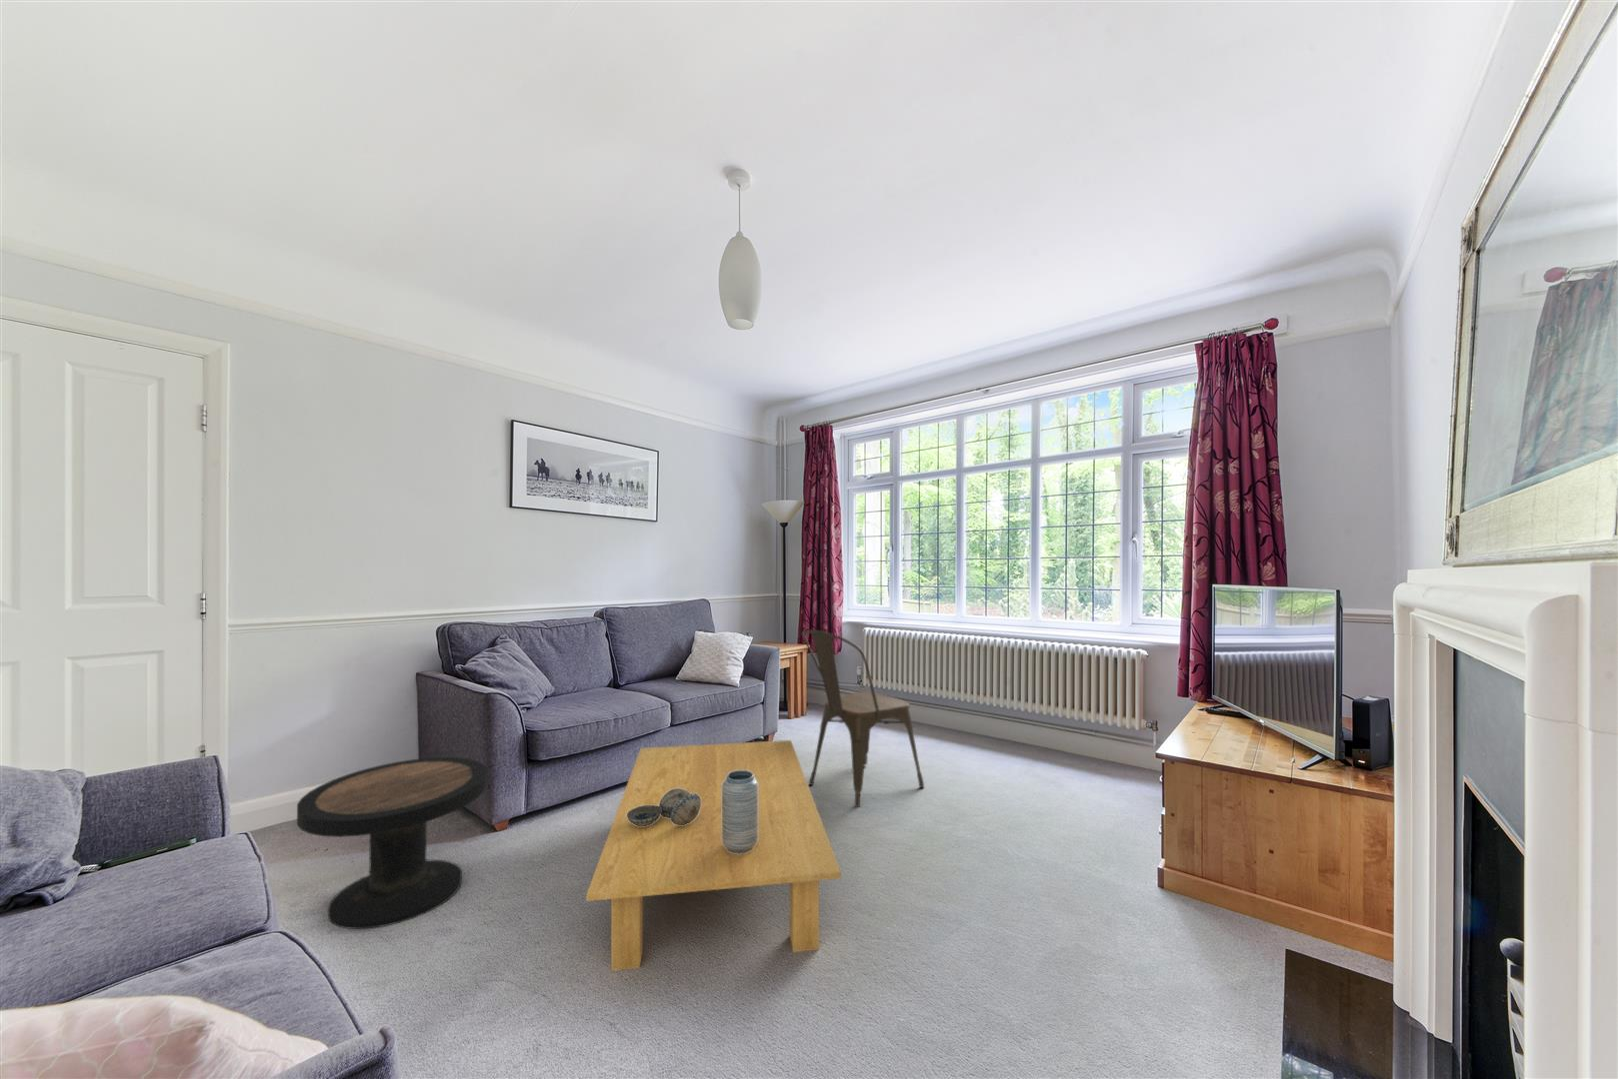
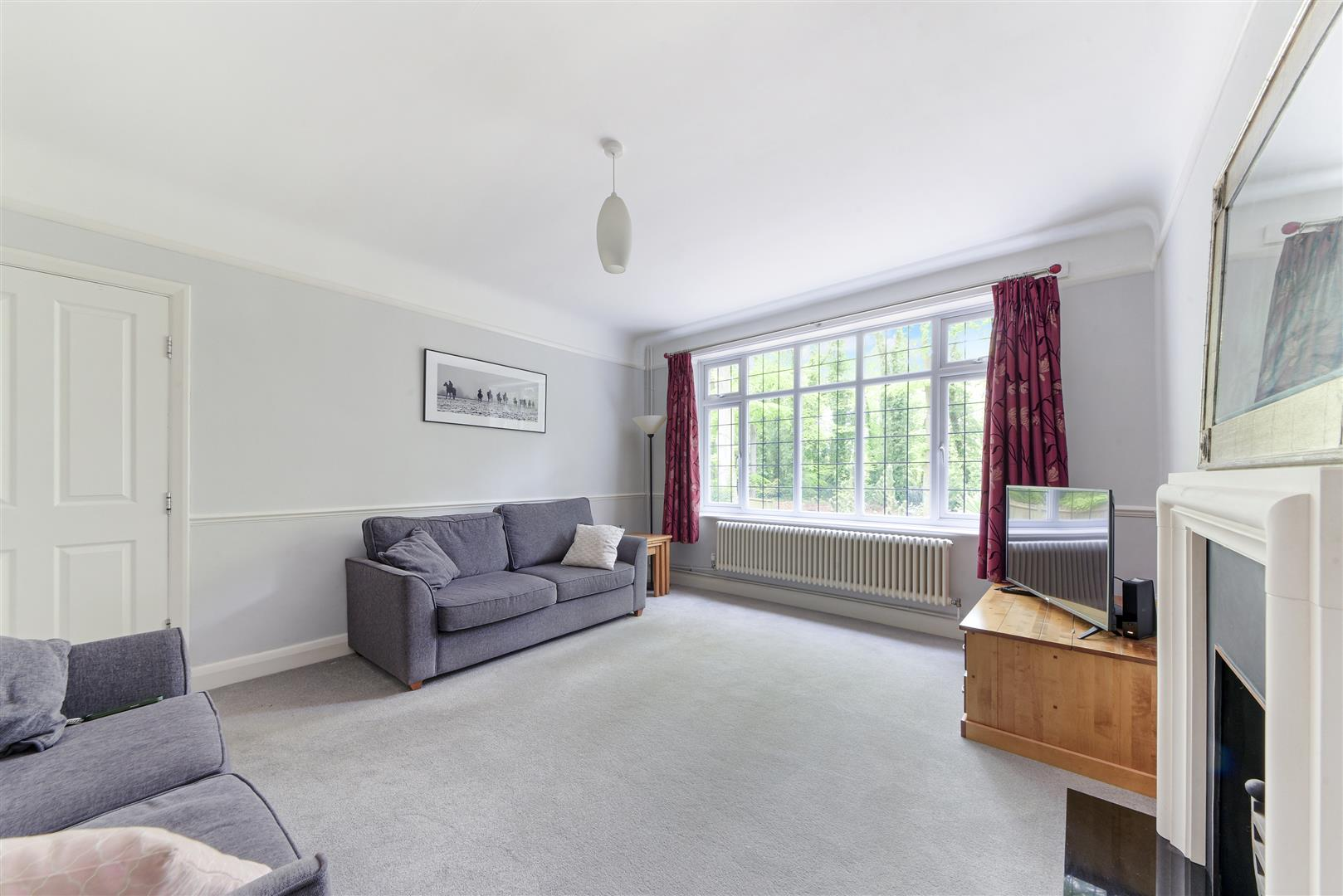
- decorative bowl (669, 801)
- side table (398, 839)
- vase (740, 810)
- coffee table (717, 831)
- chair (858, 707)
